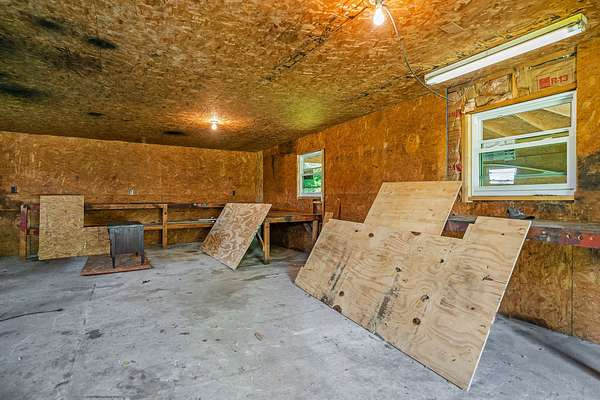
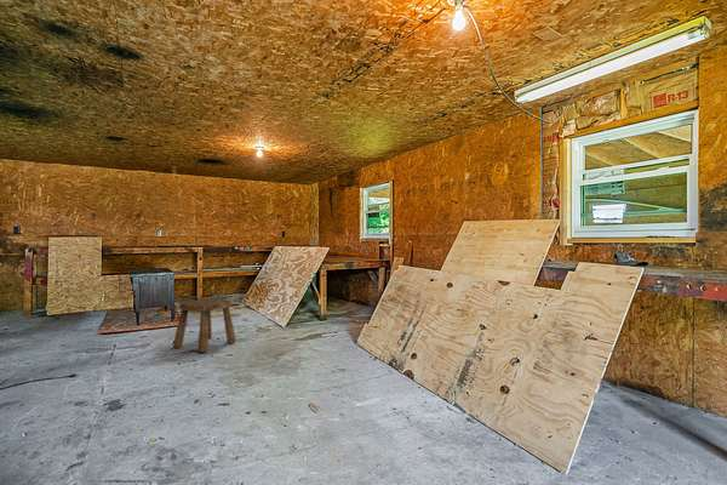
+ stool (205, 323)
